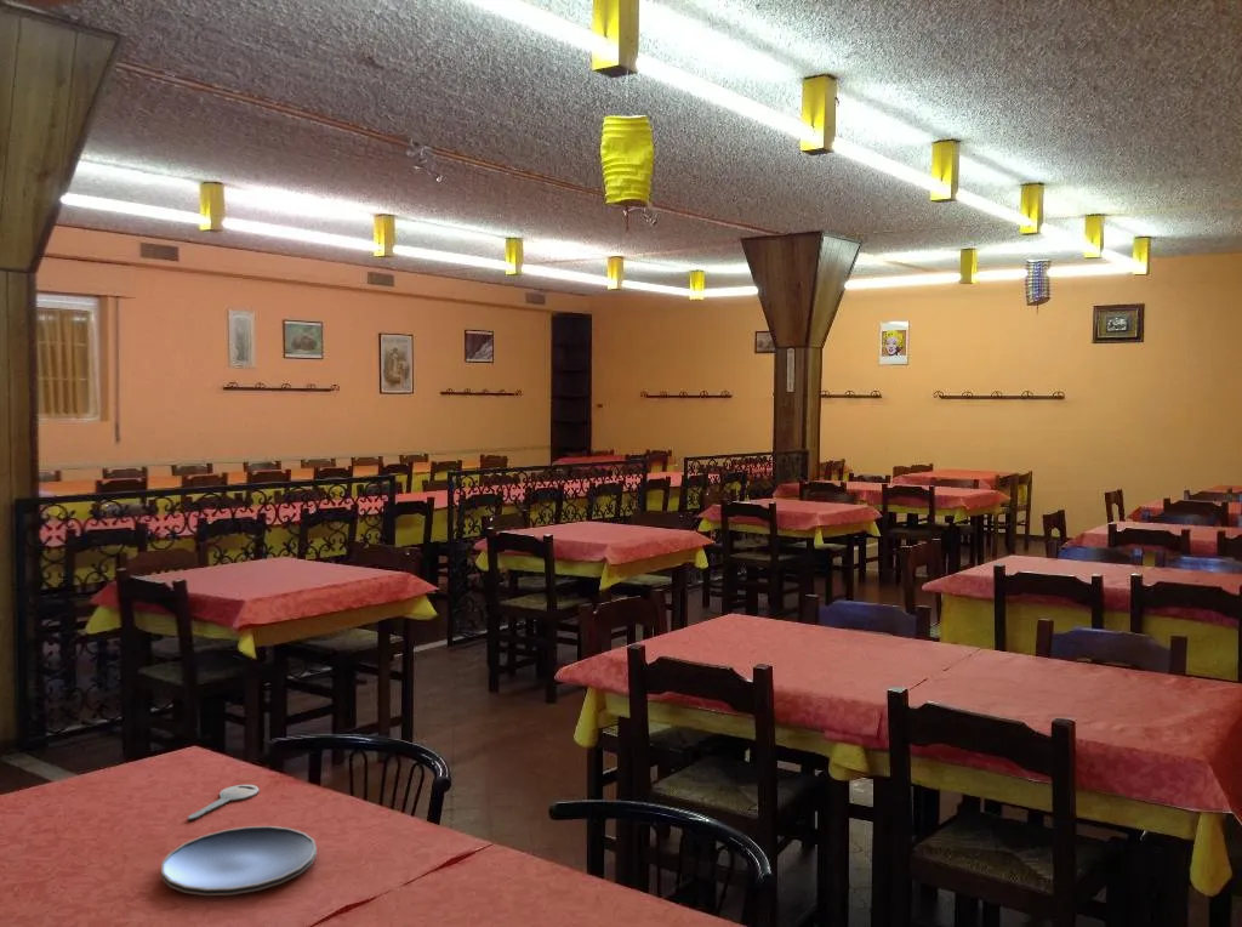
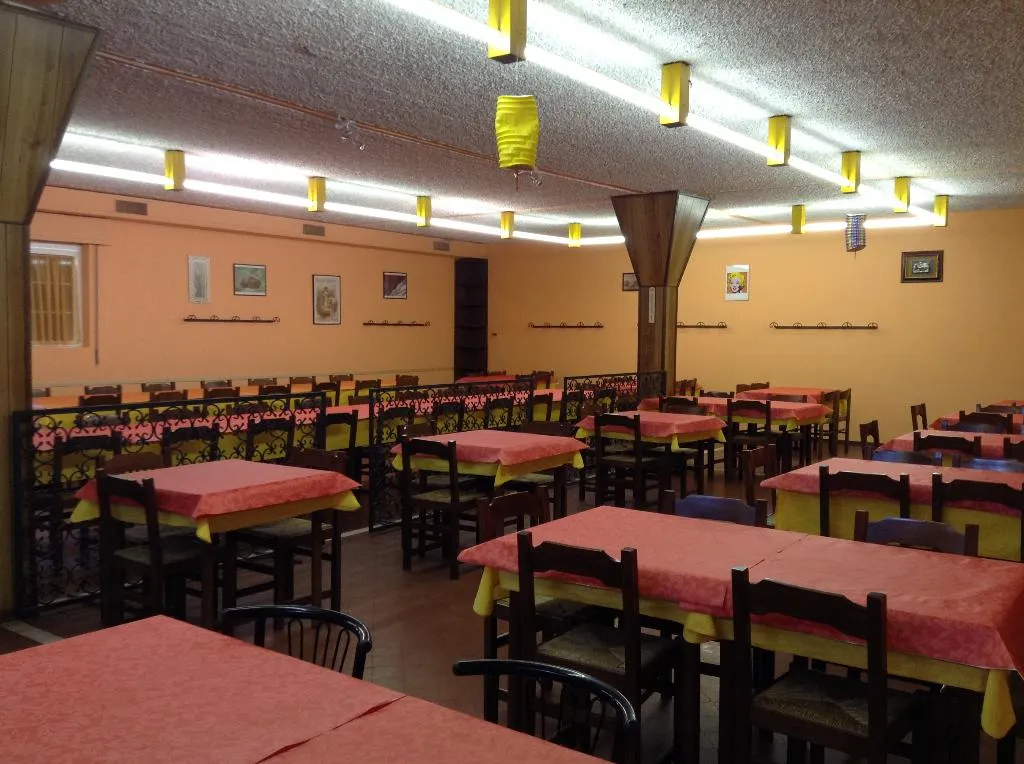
- plate (240, 860)
- key (221, 801)
